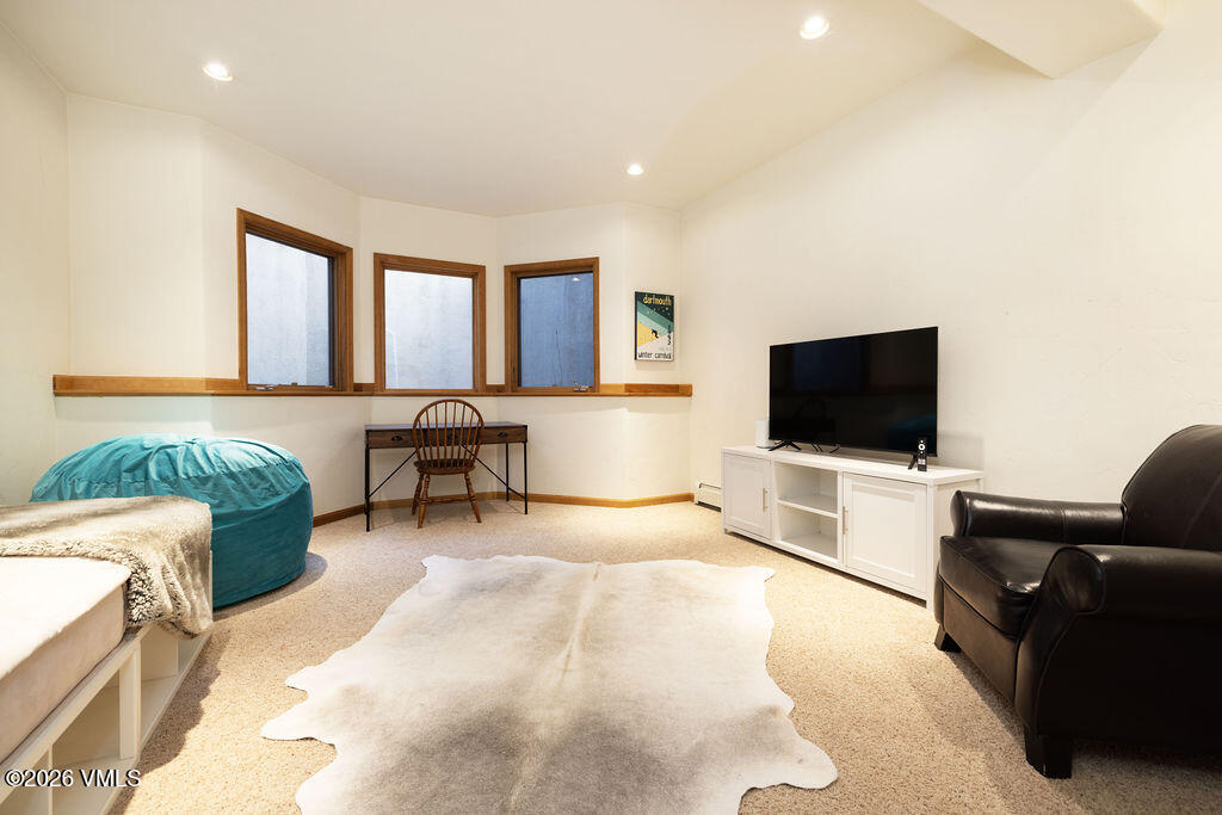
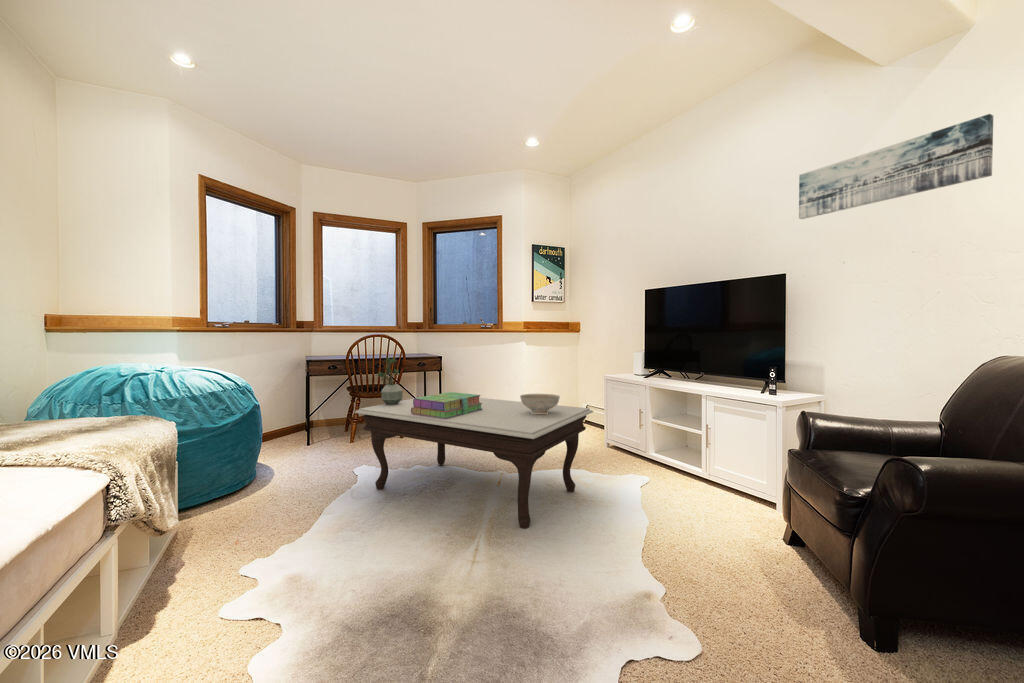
+ wall art (880, 175)
+ coffee table (474, 448)
+ stack of books (447, 403)
+ potted plant (389, 380)
+ decorative bowl (540, 403)
